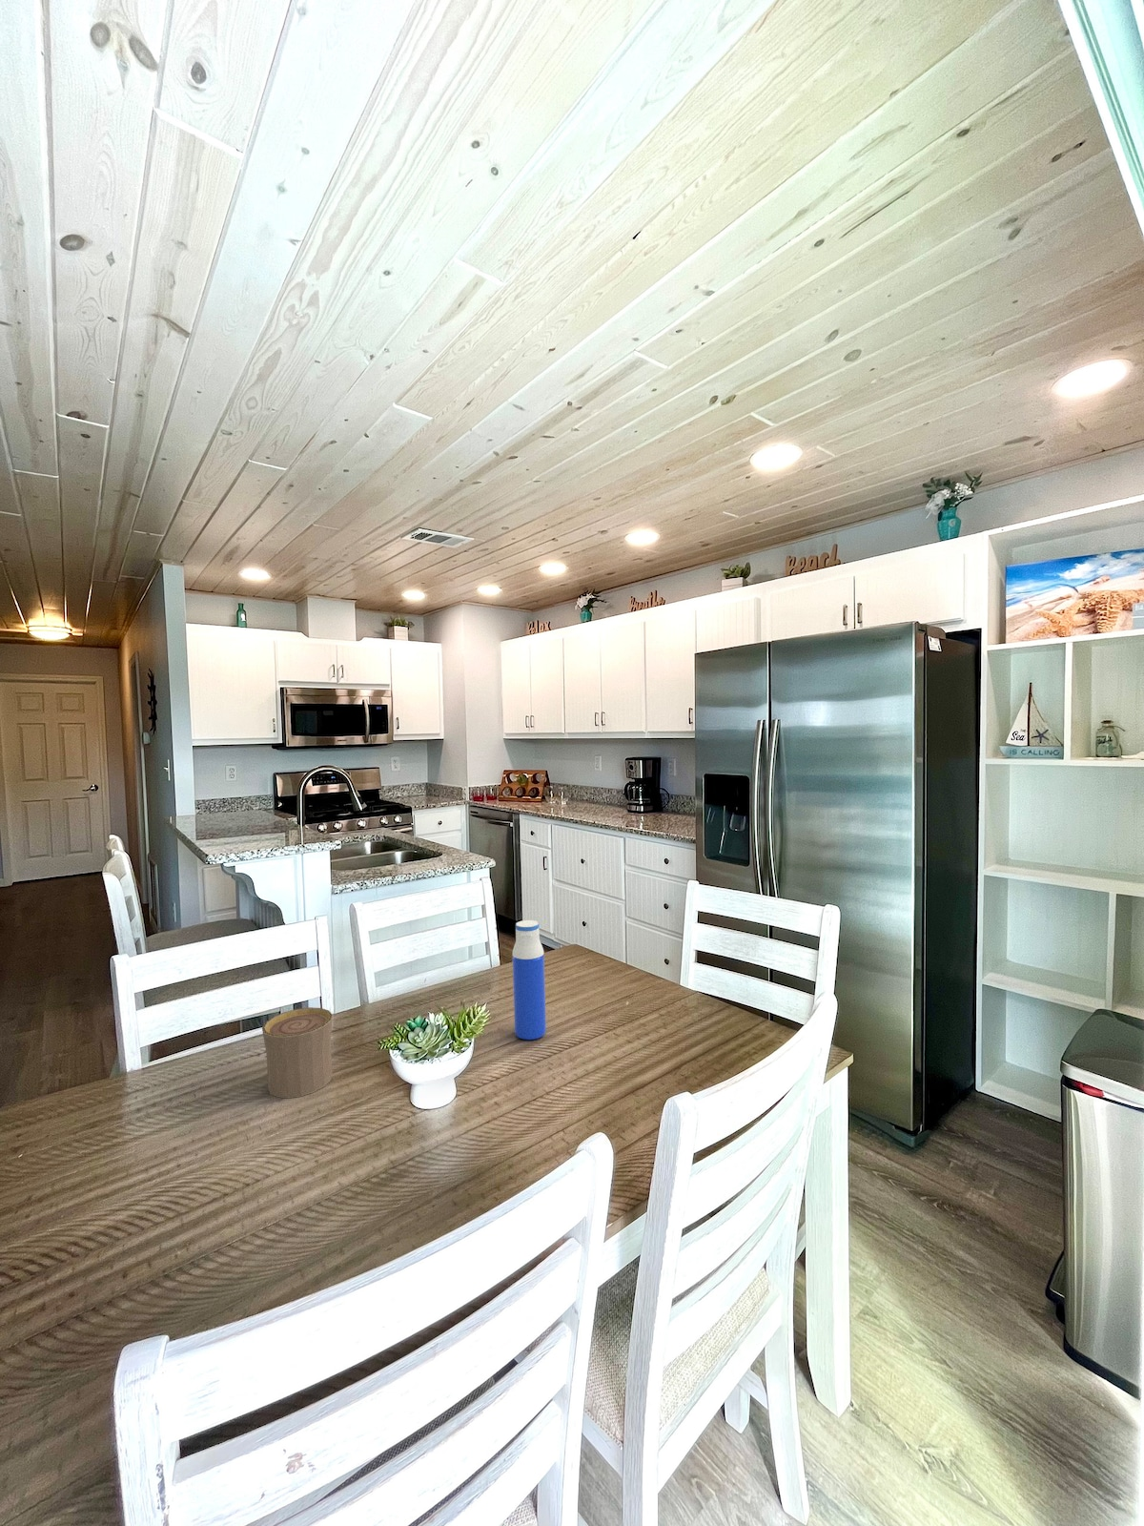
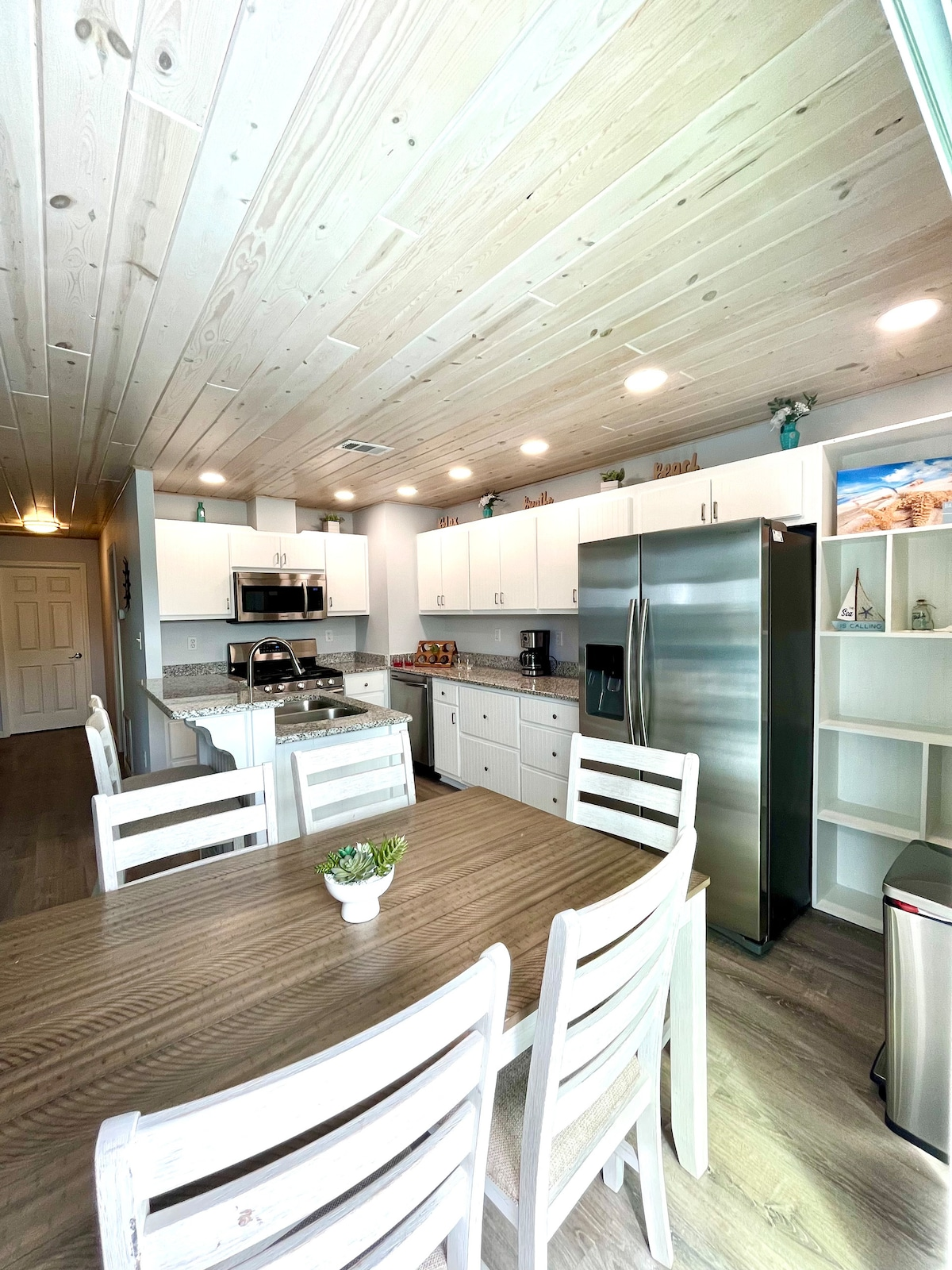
- water bottle (529, 978)
- cup (298, 1051)
